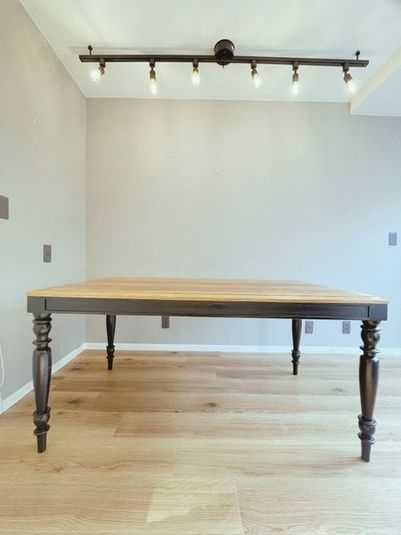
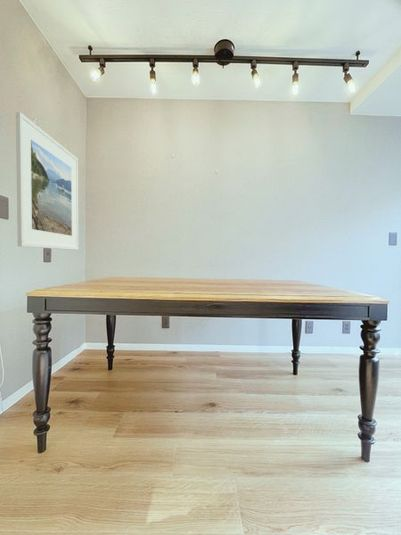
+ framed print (53, 194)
